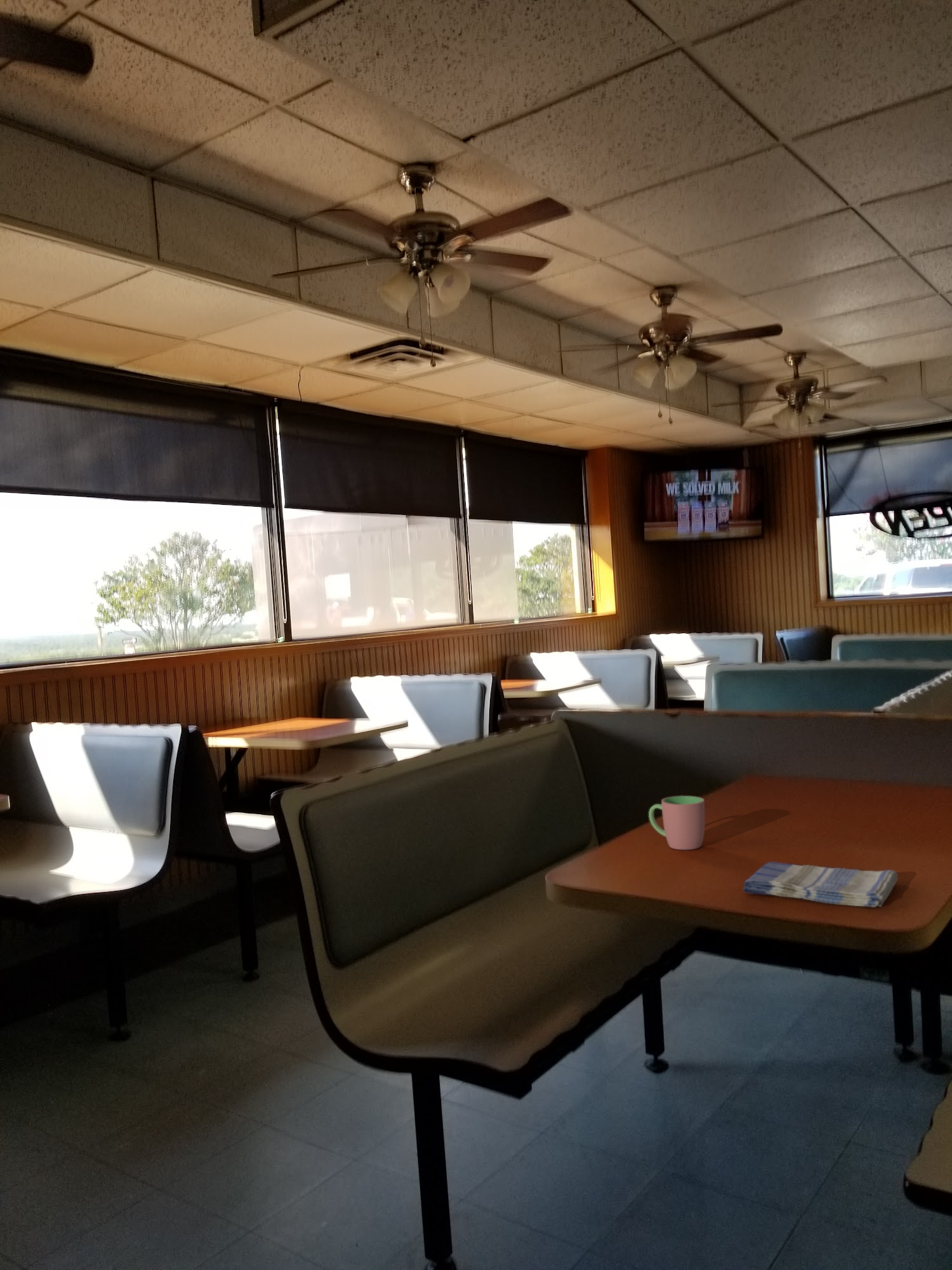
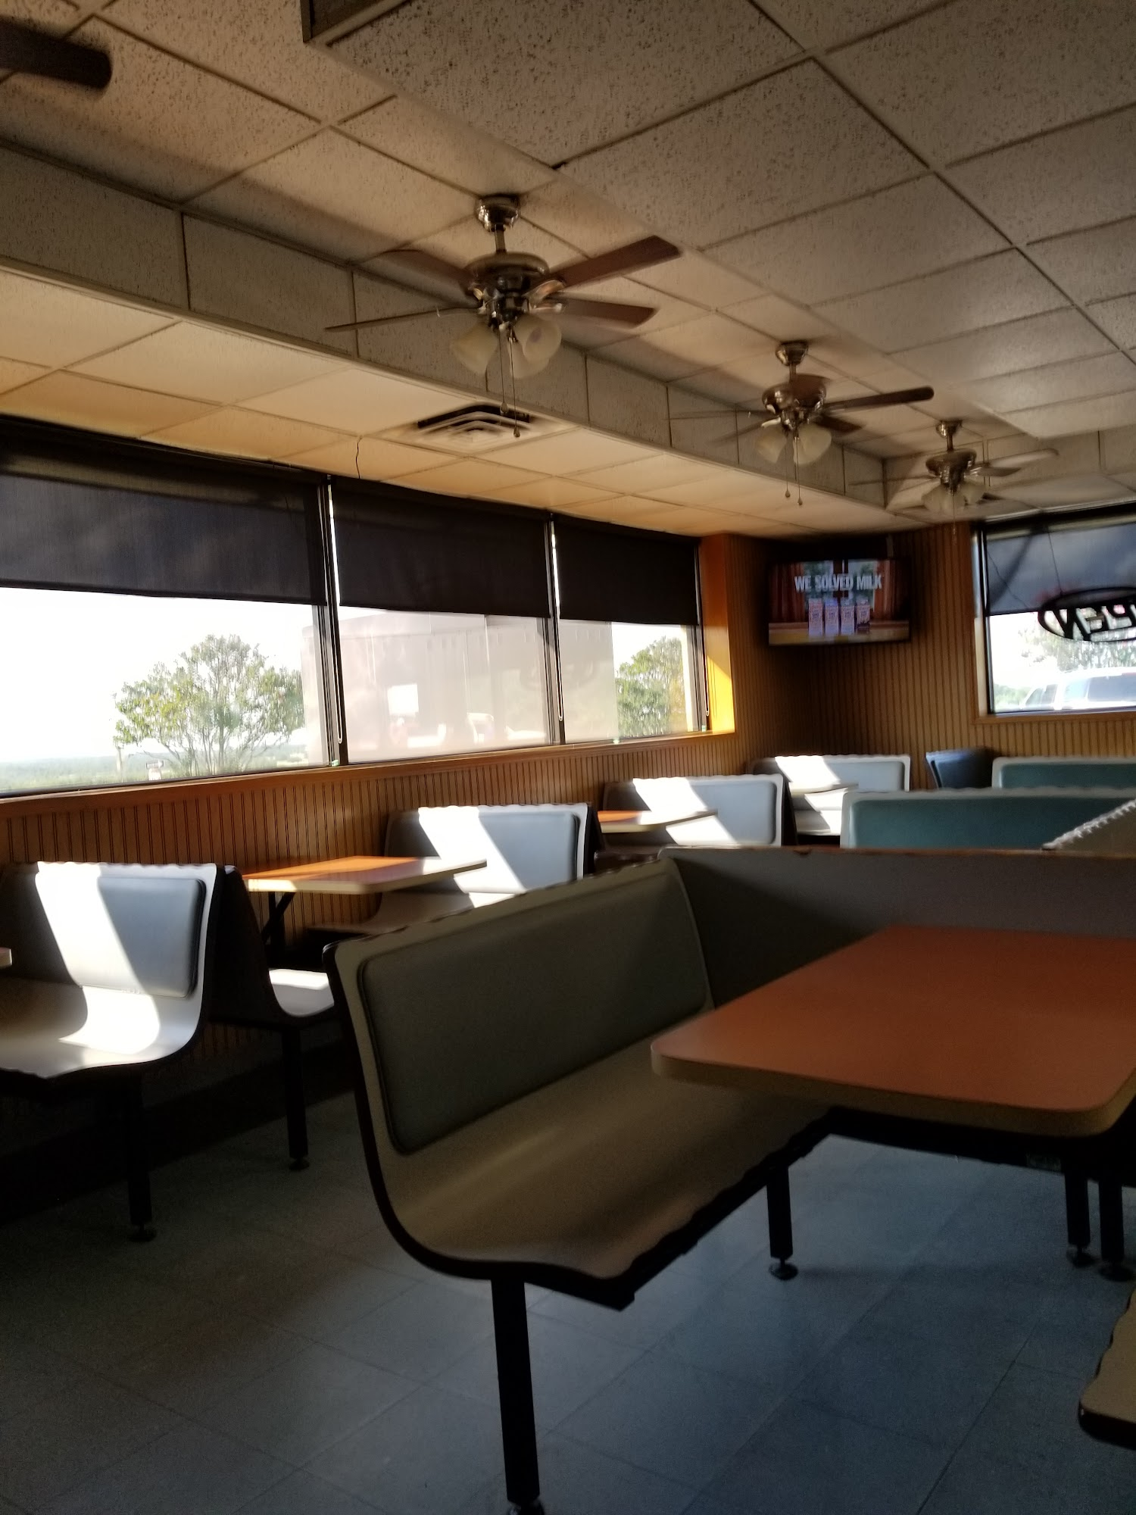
- dish towel (821, 880)
- cup (677, 822)
